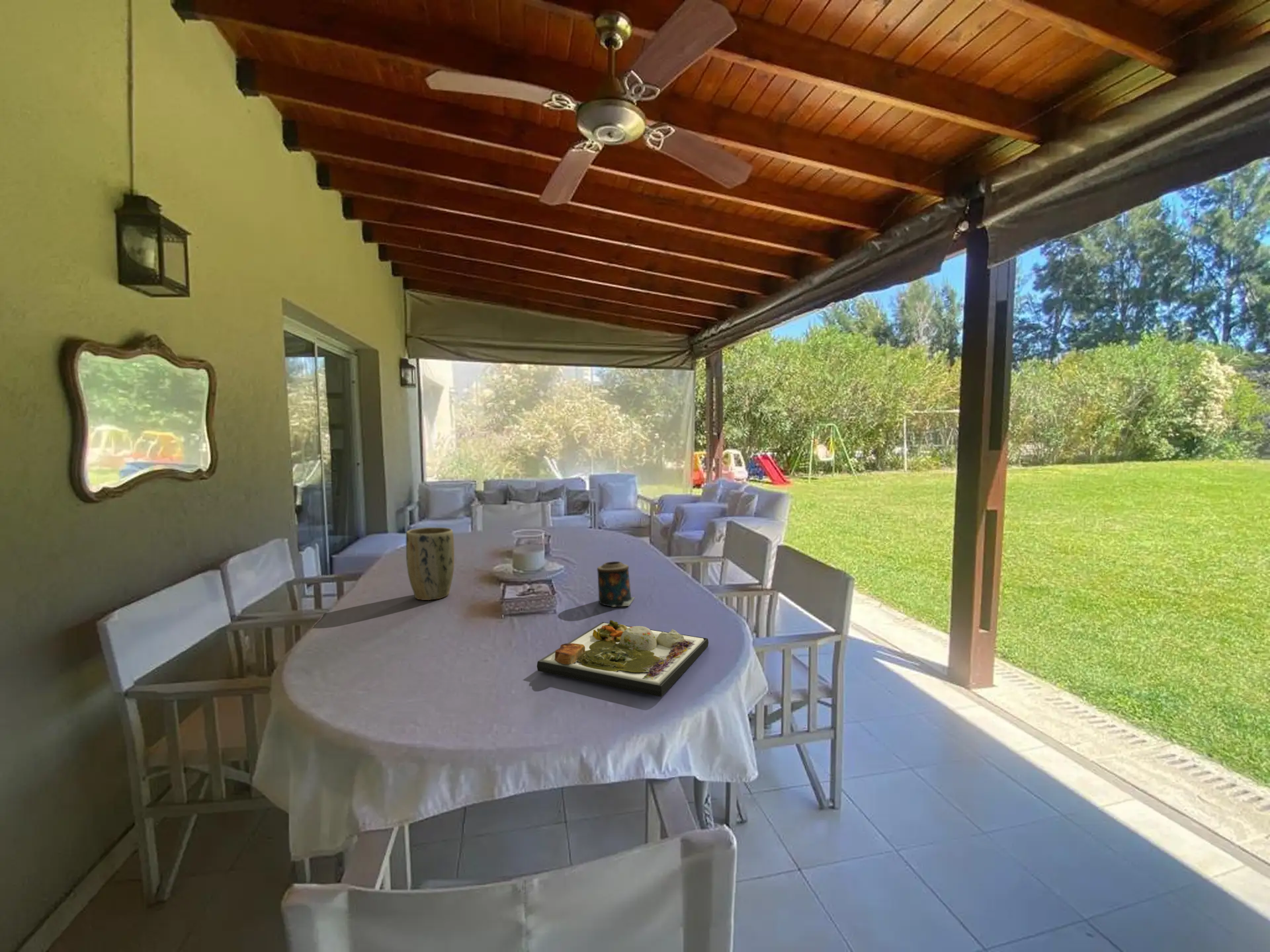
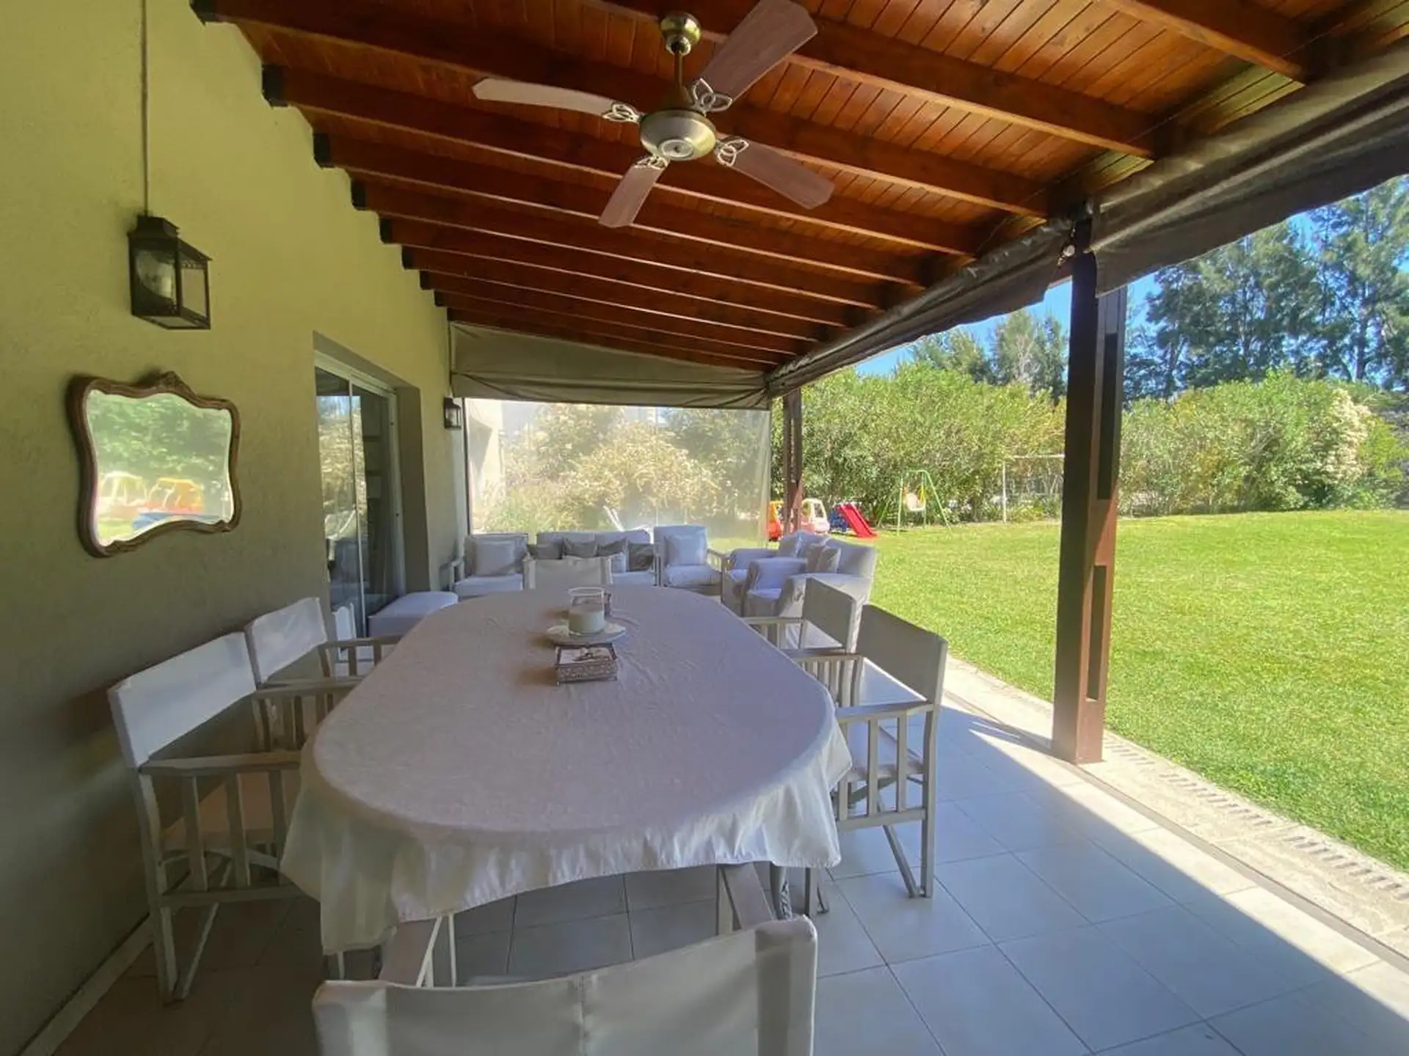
- dinner plate (627, 647)
- candle (618, 581)
- plant pot (431, 563)
